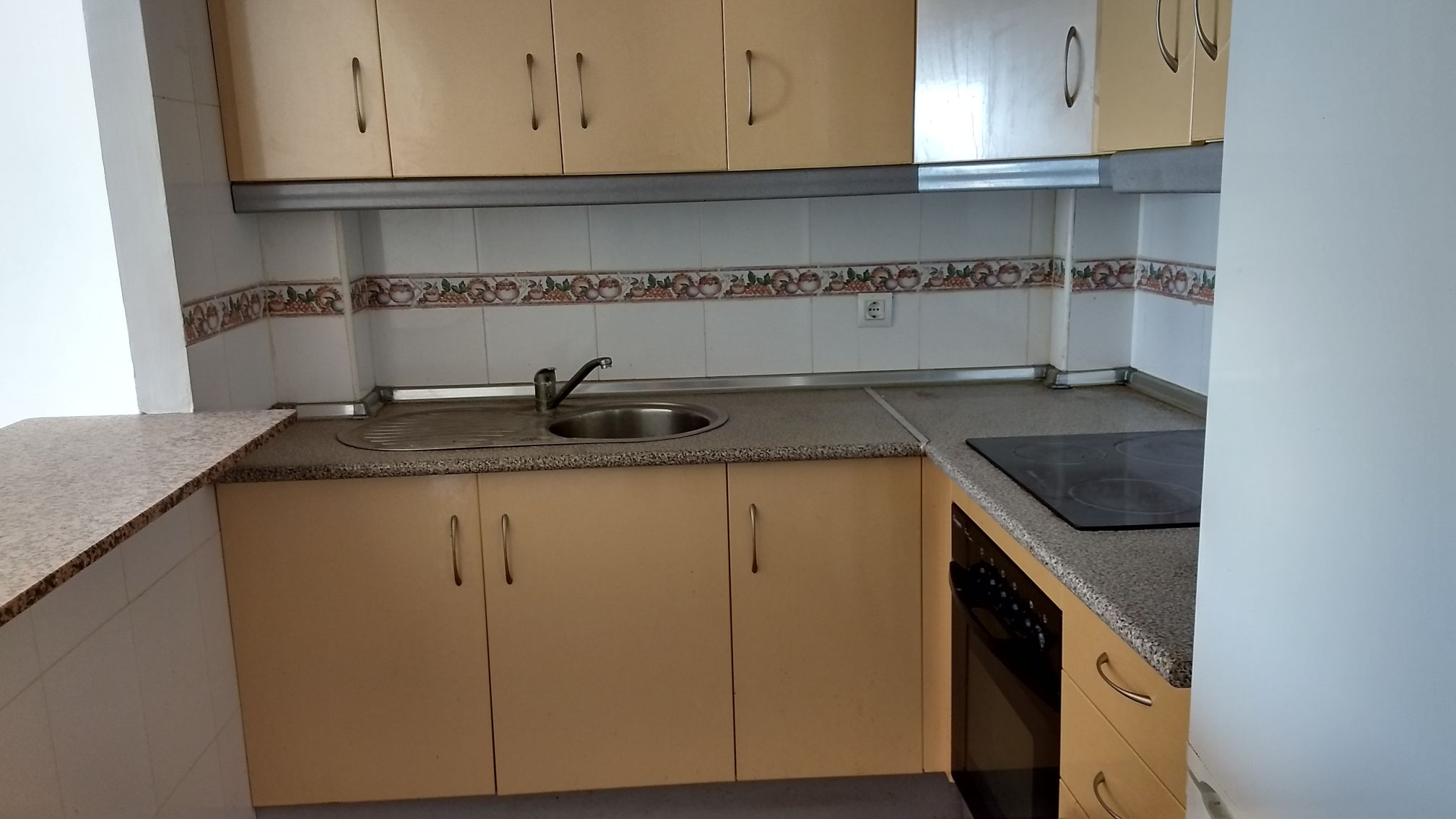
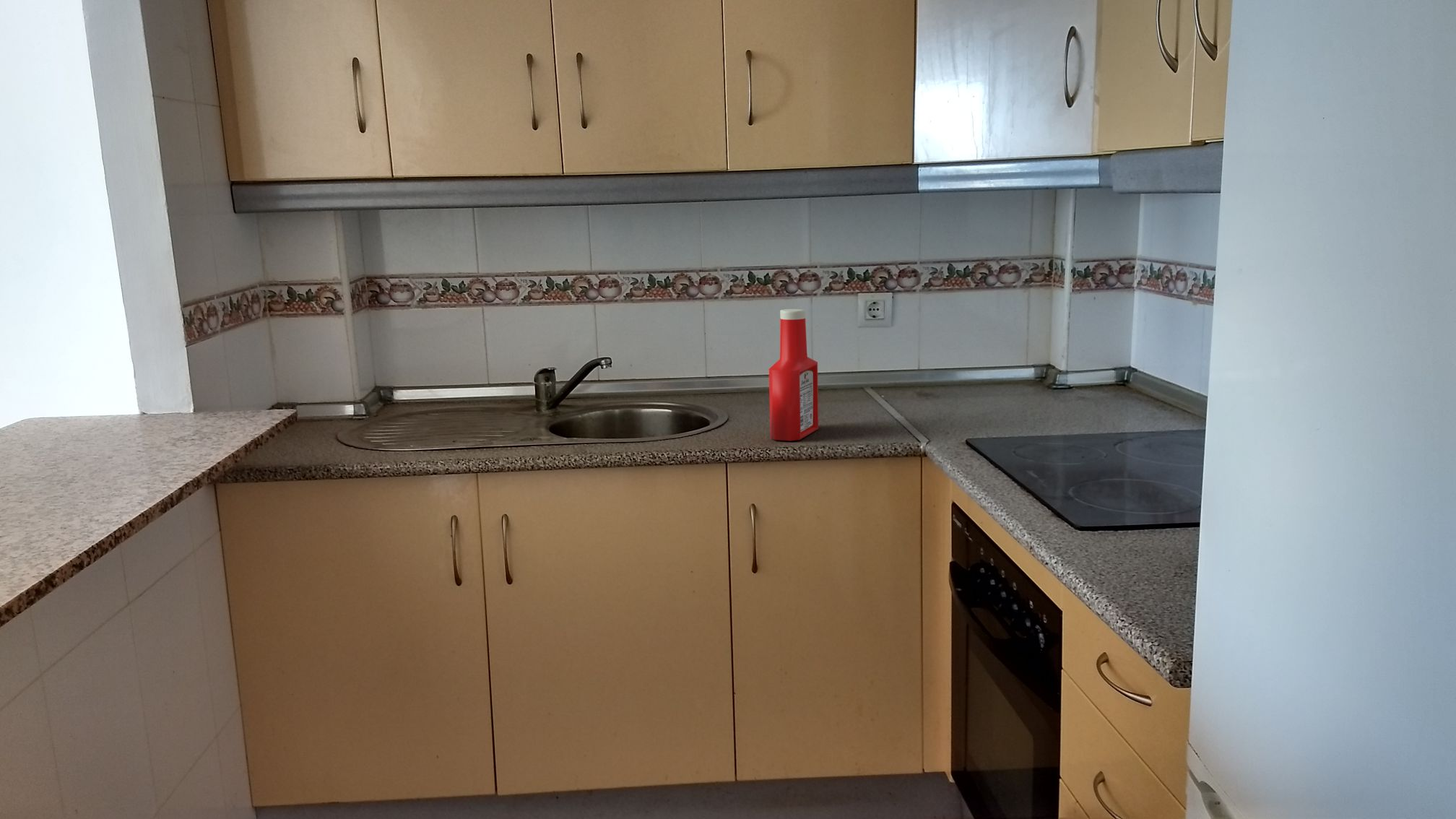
+ soap bottle (794, 372)
